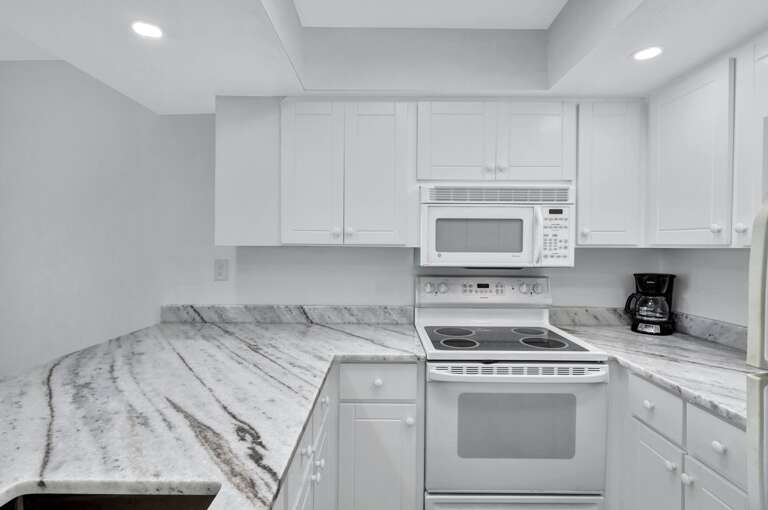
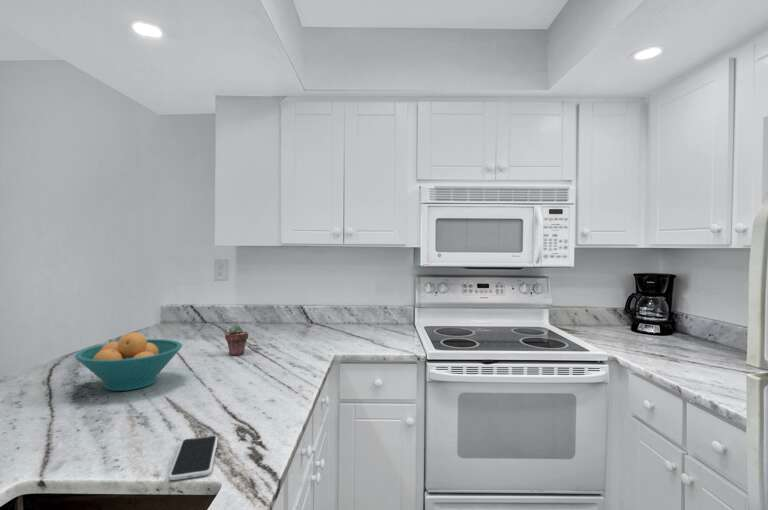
+ fruit bowl (131, 358)
+ smartphone (195, 455)
+ potted succulent (236, 339)
